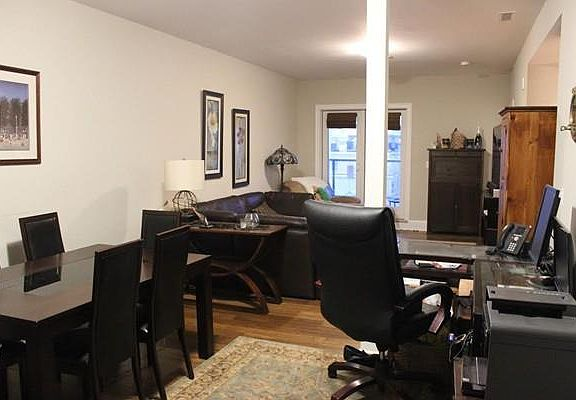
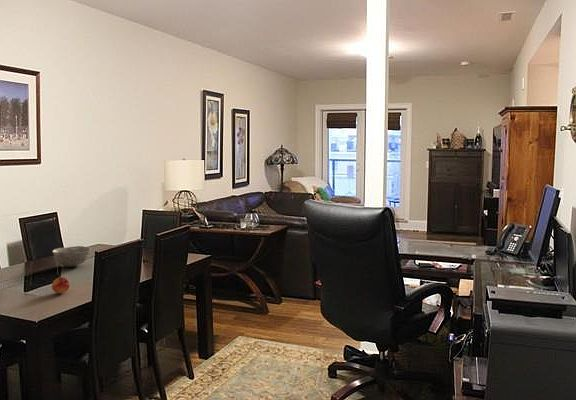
+ fruit (60, 285)
+ bowl (72, 257)
